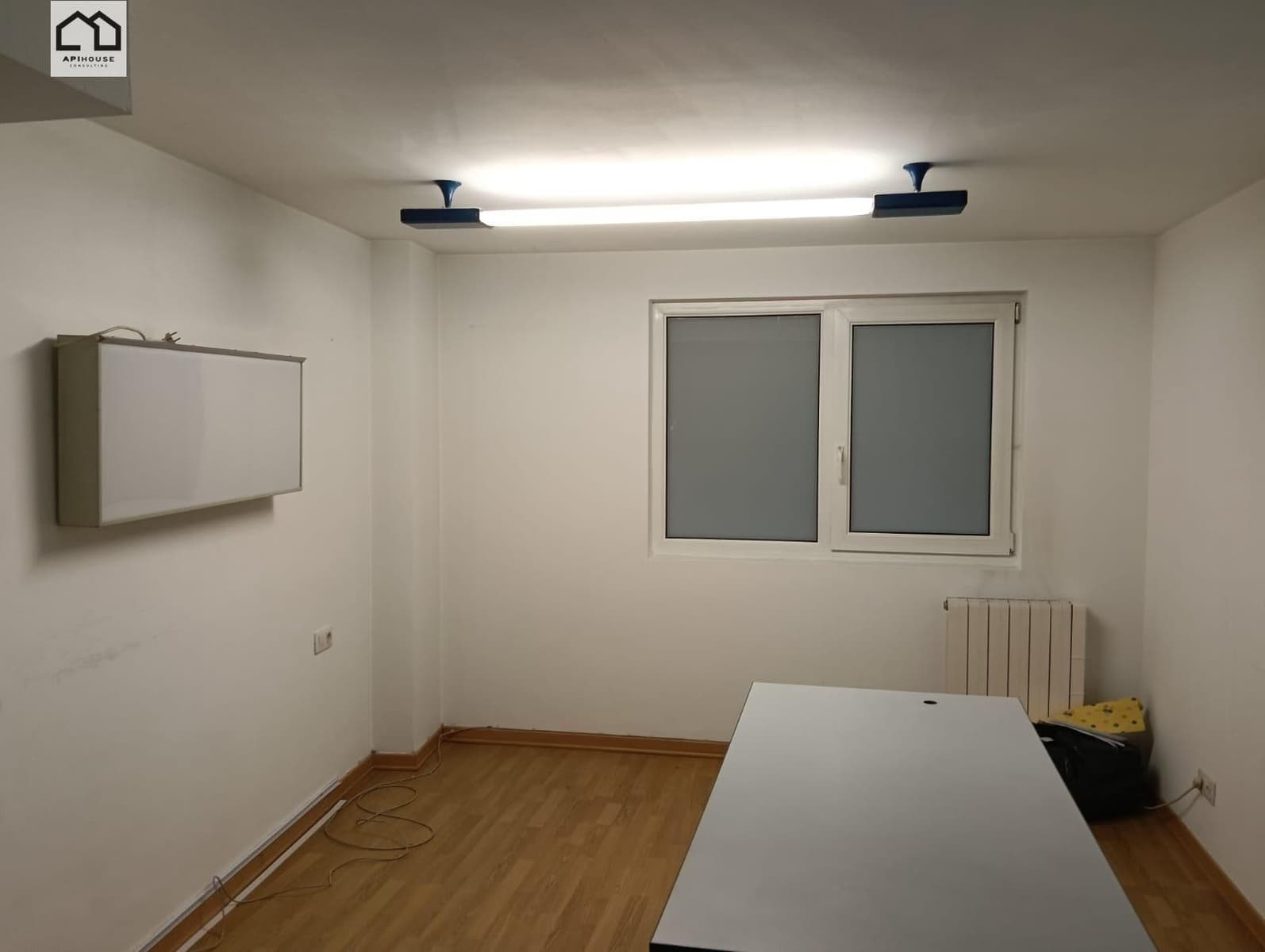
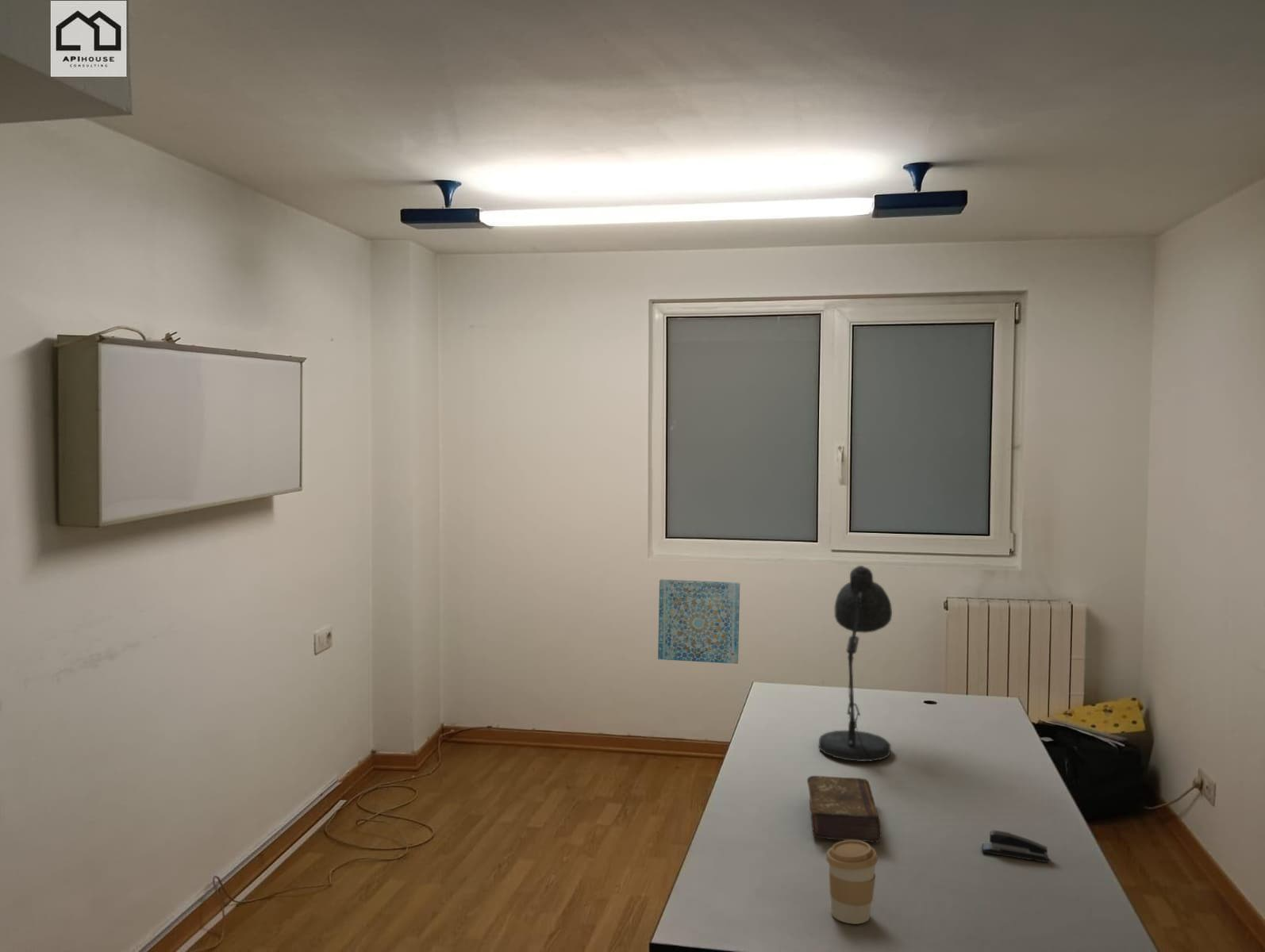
+ wall art (698, 621)
+ coffee cup (851, 880)
+ stapler (1014, 844)
+ book (842, 807)
+ desk lamp (853, 658)
